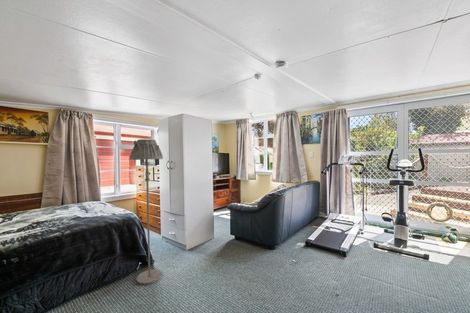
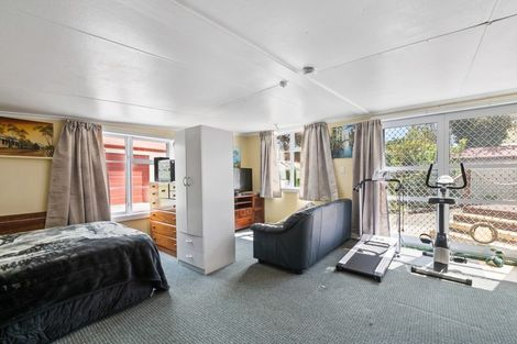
- floor lamp (147, 208)
